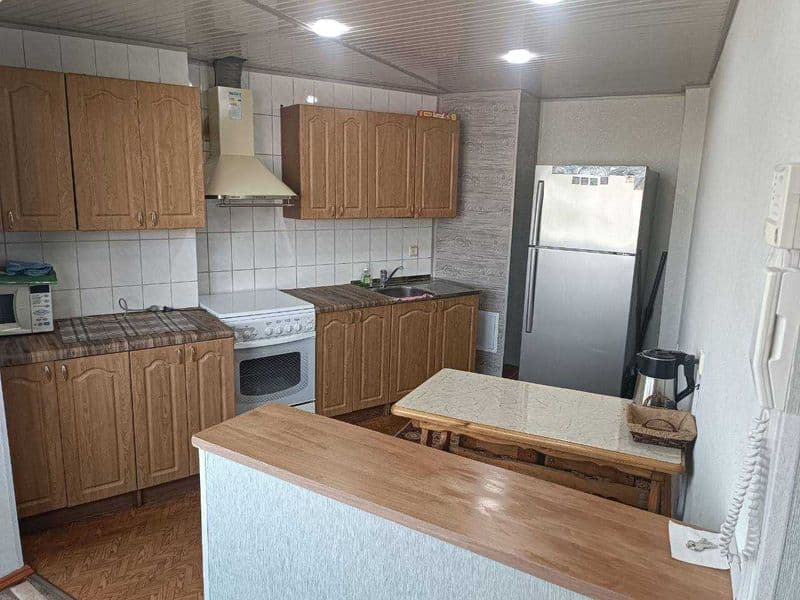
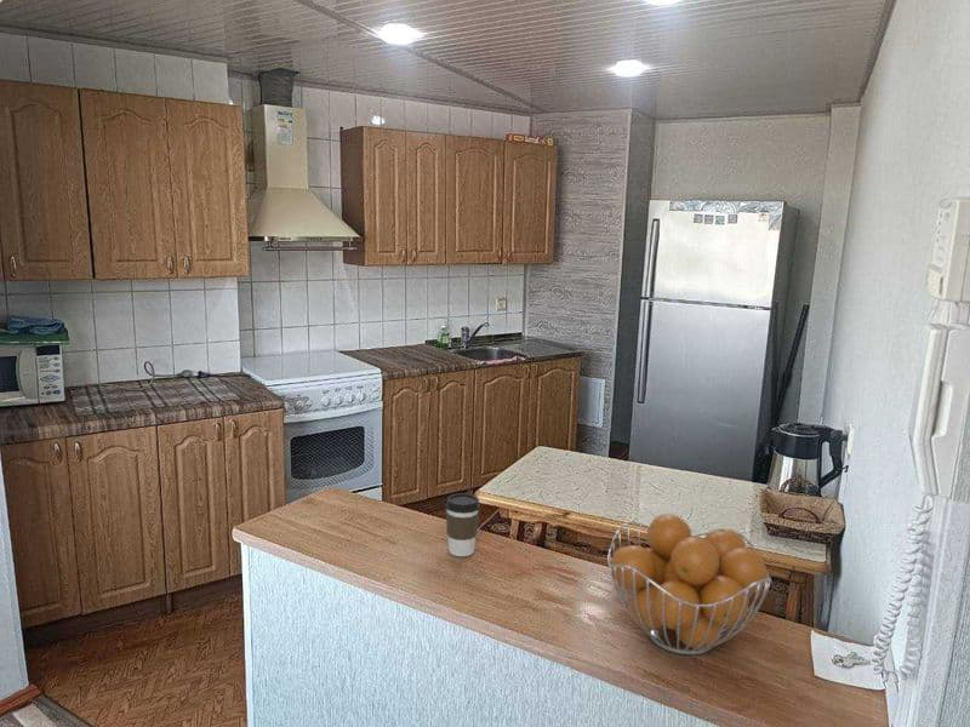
+ fruit basket (685, 583)
+ coffee cup (462, 525)
